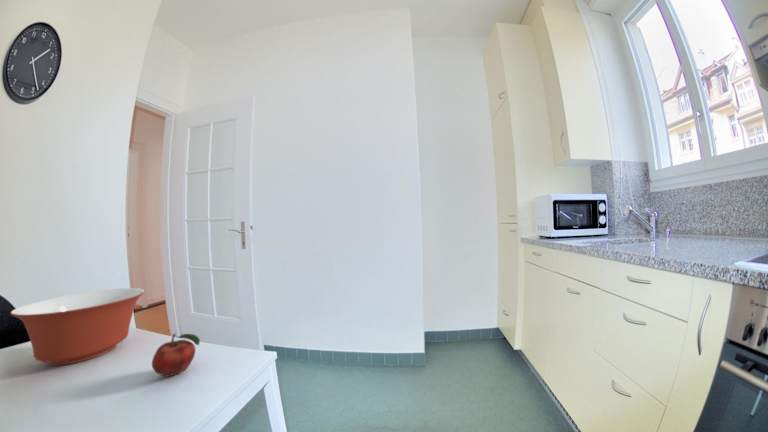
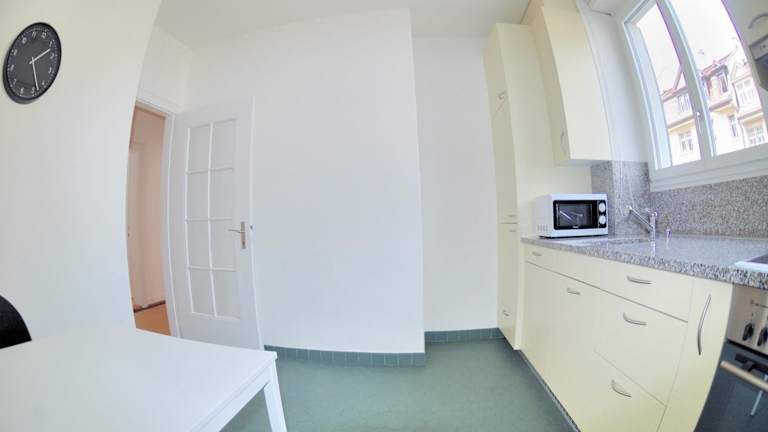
- mixing bowl (85, 326)
- fruit (177, 352)
